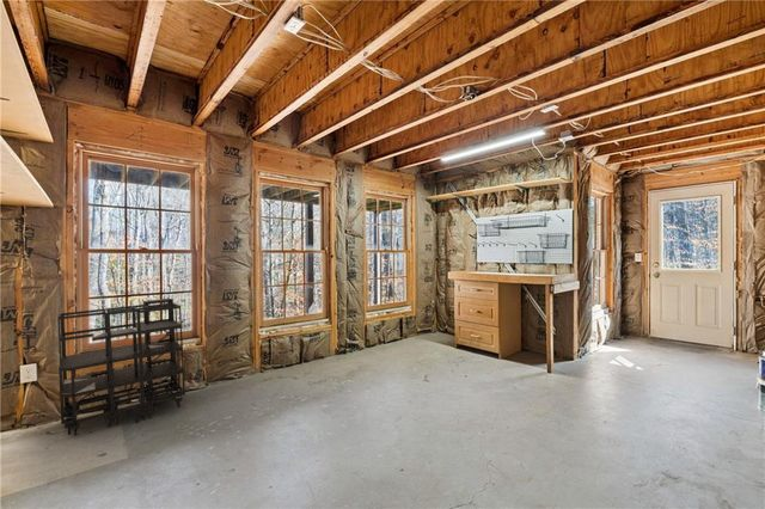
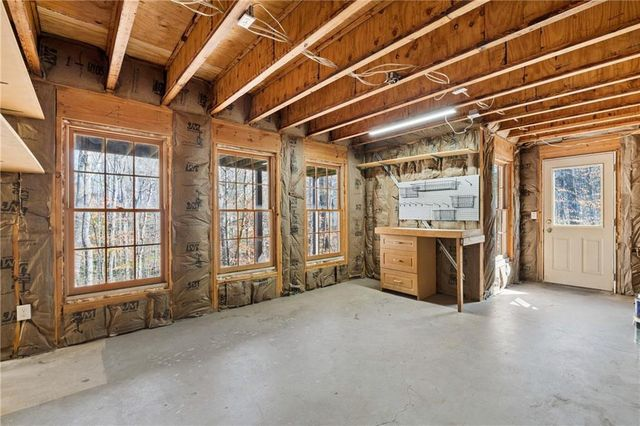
- storage shelving (123, 358)
